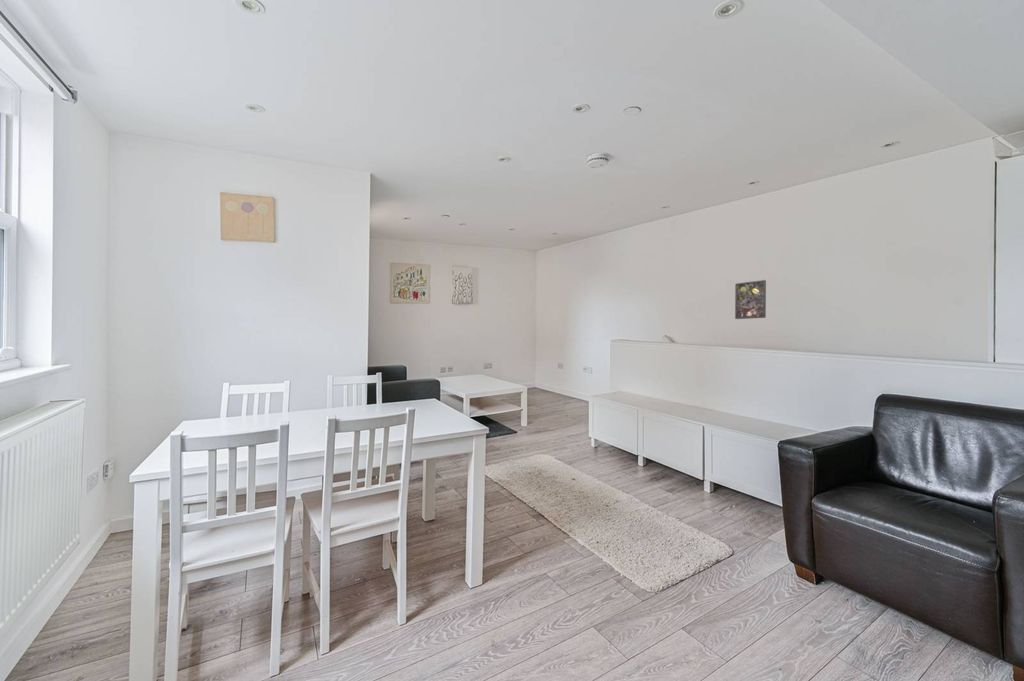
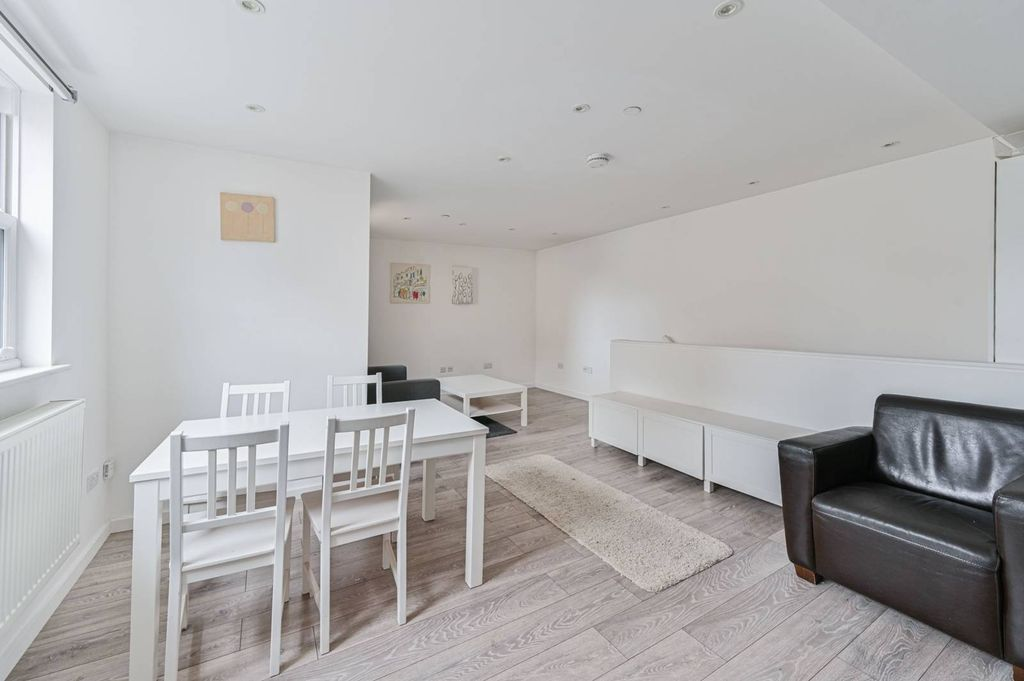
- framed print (750, 300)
